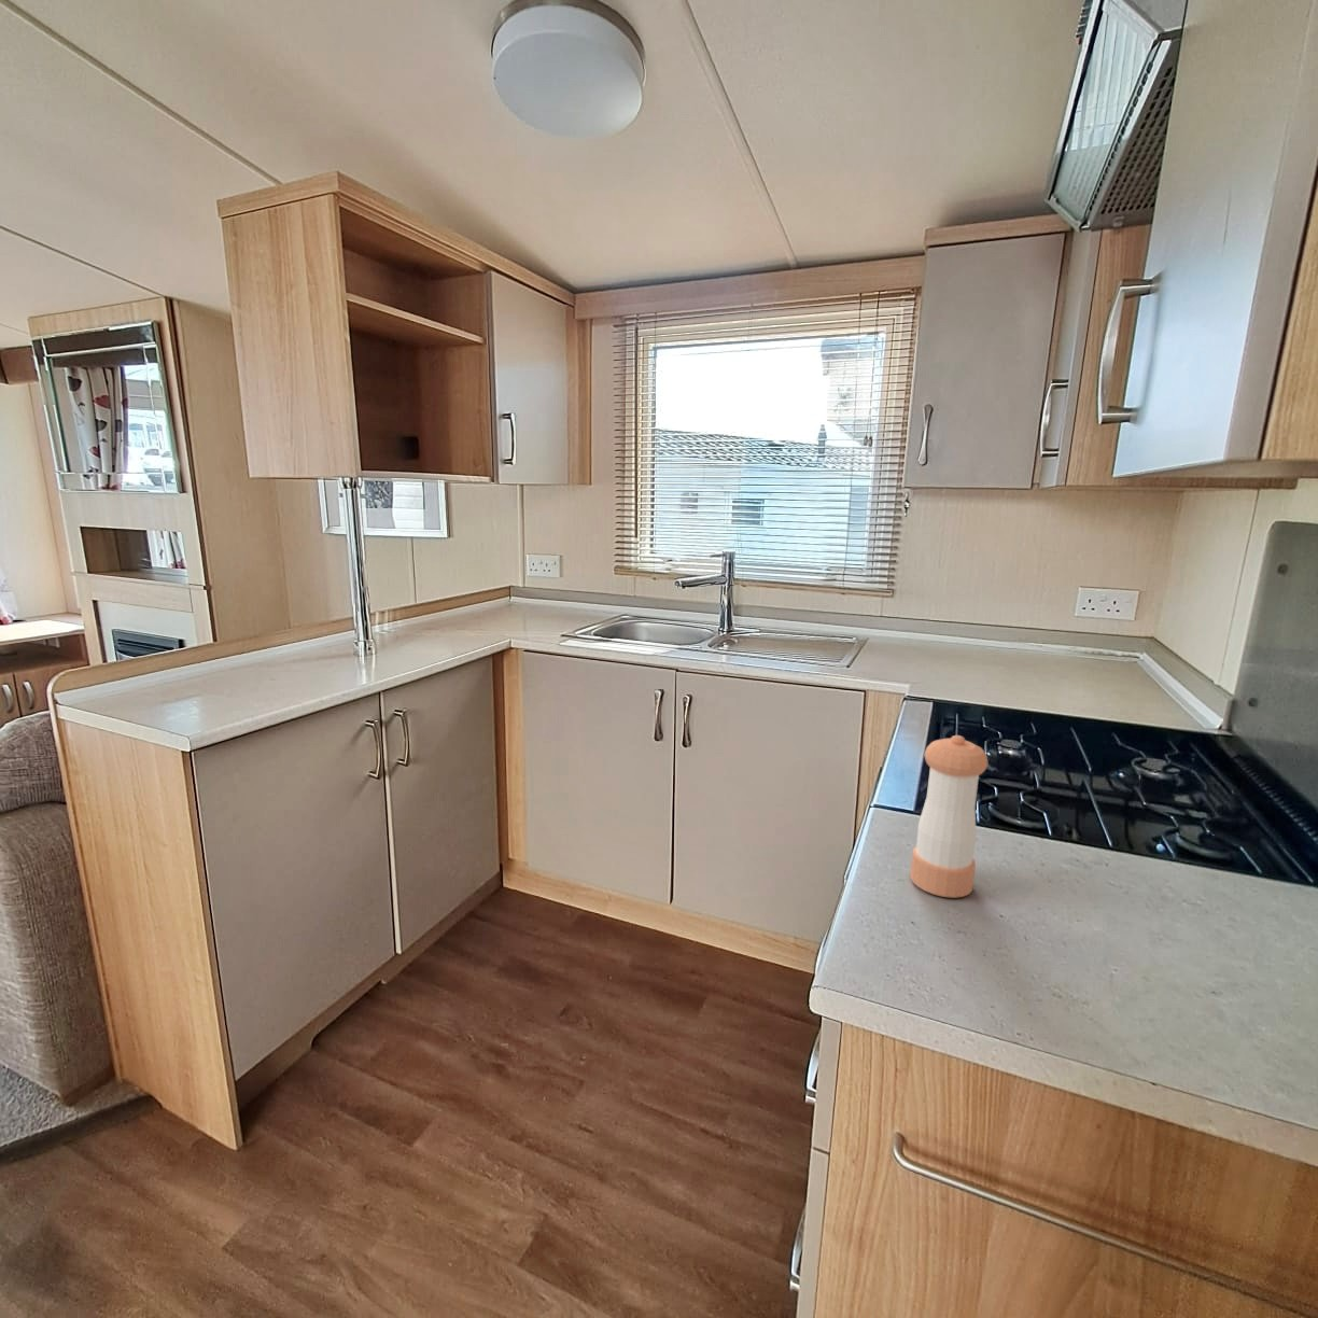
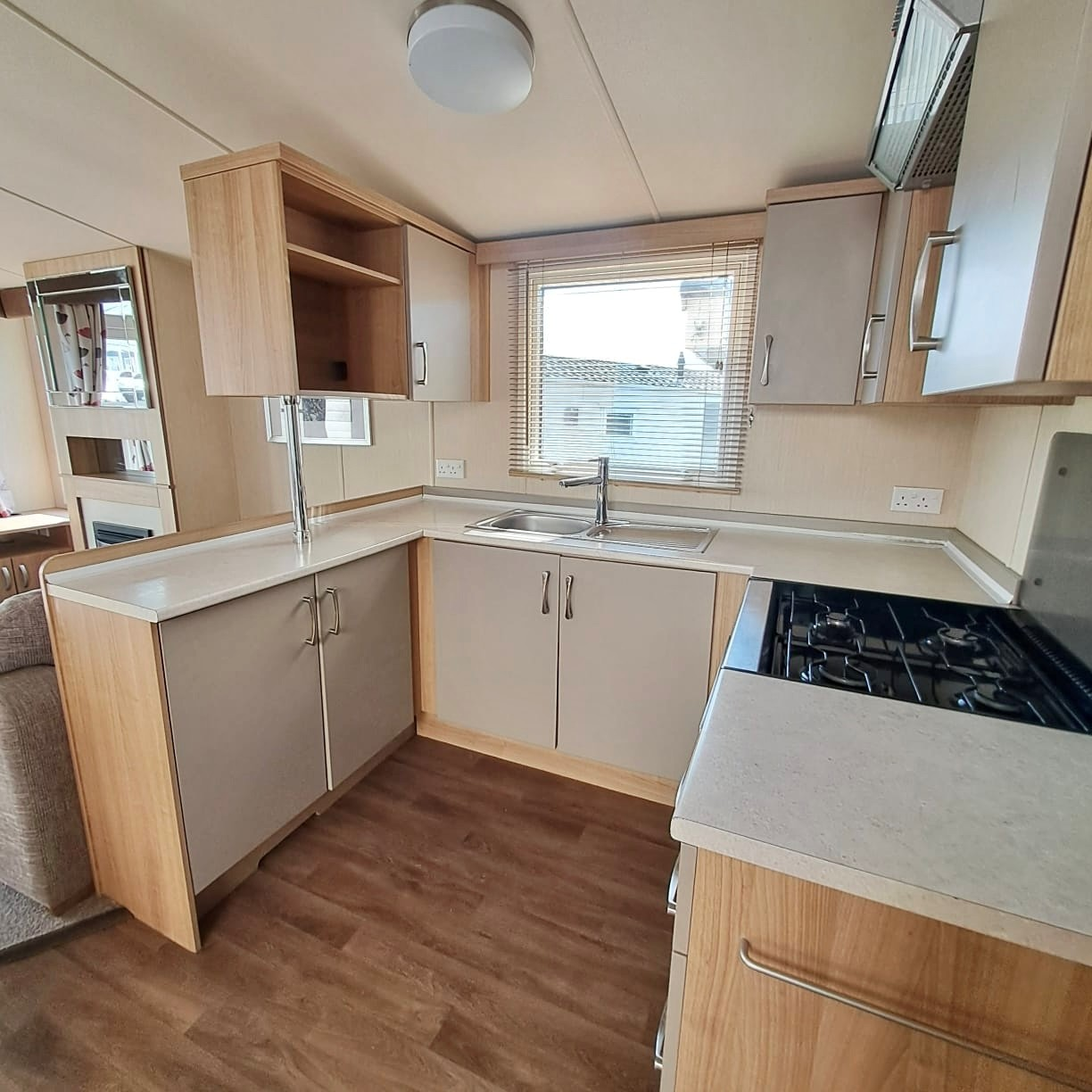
- pepper shaker (949, 811)
